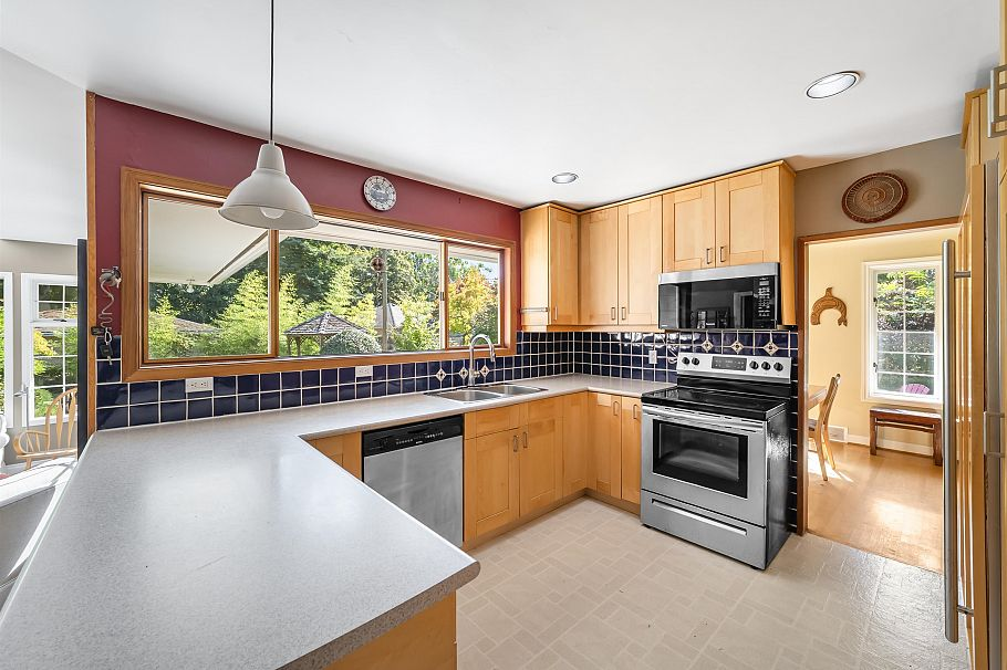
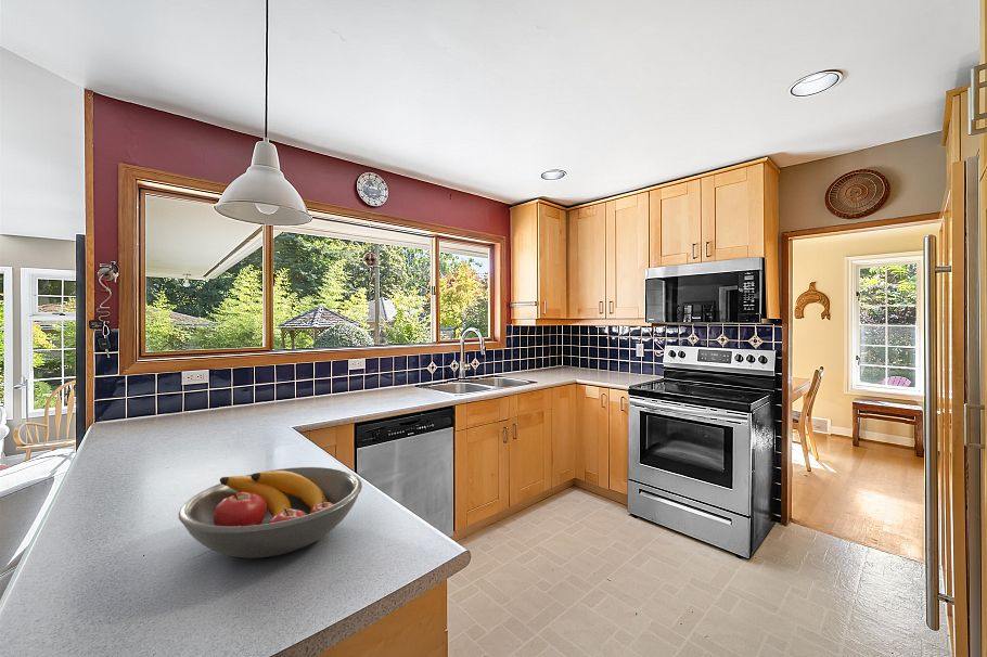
+ fruit bowl (278, 508)
